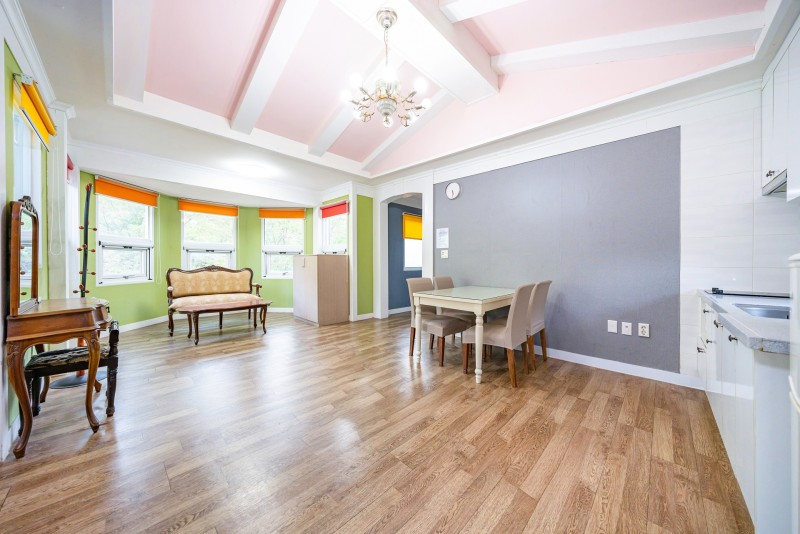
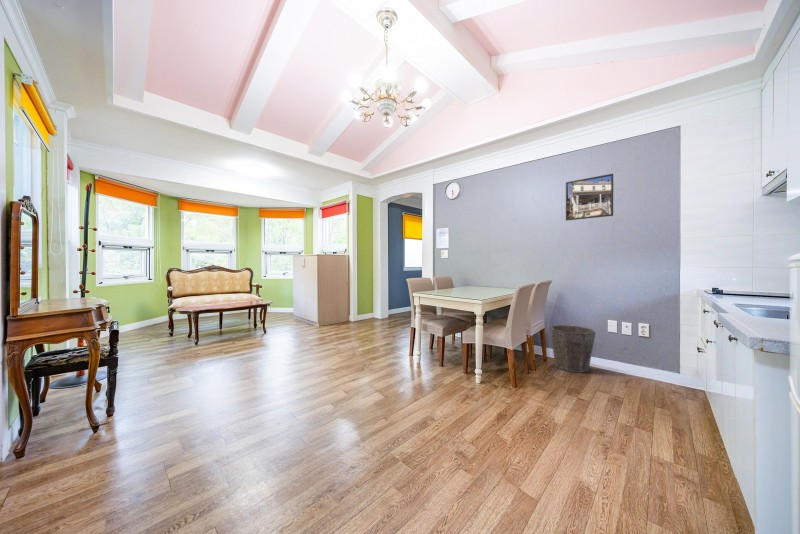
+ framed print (588, 198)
+ waste bin (571, 348)
